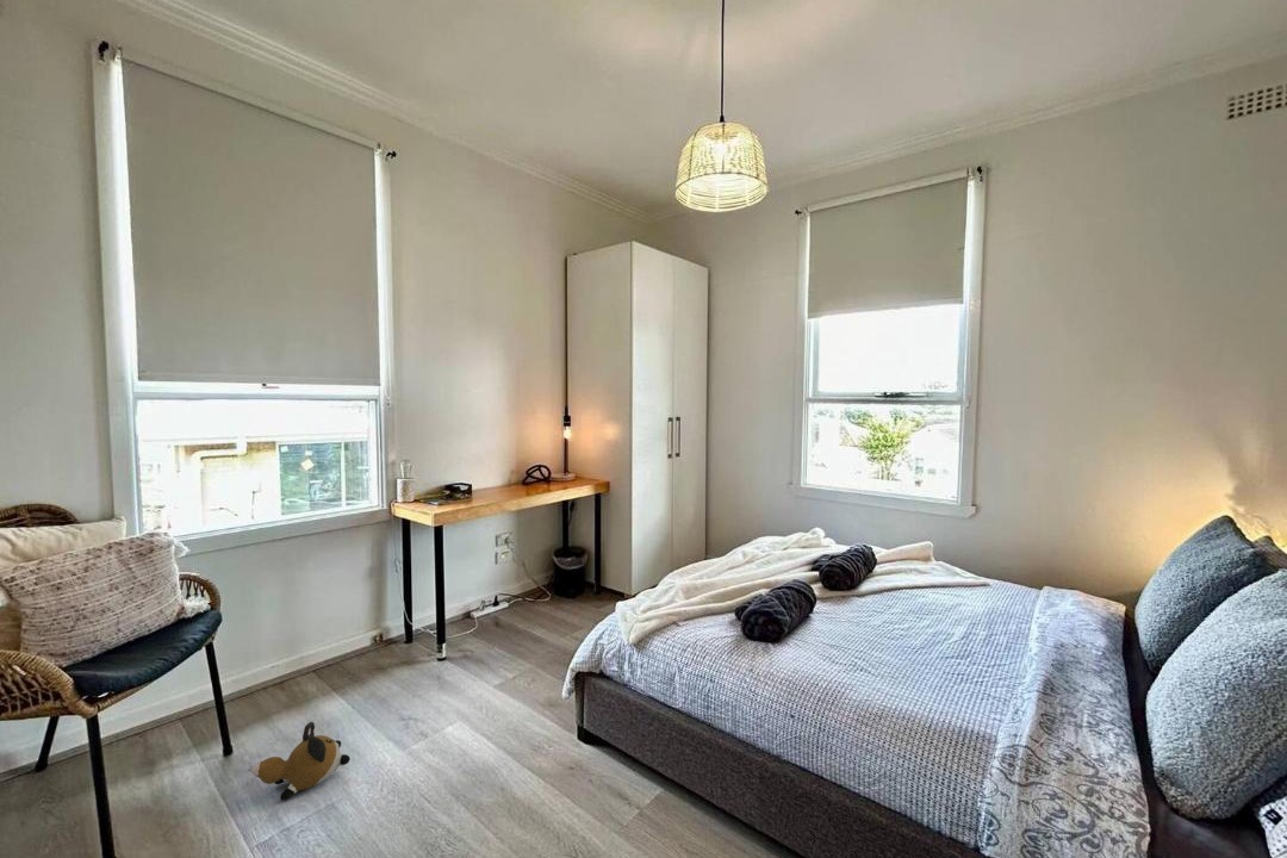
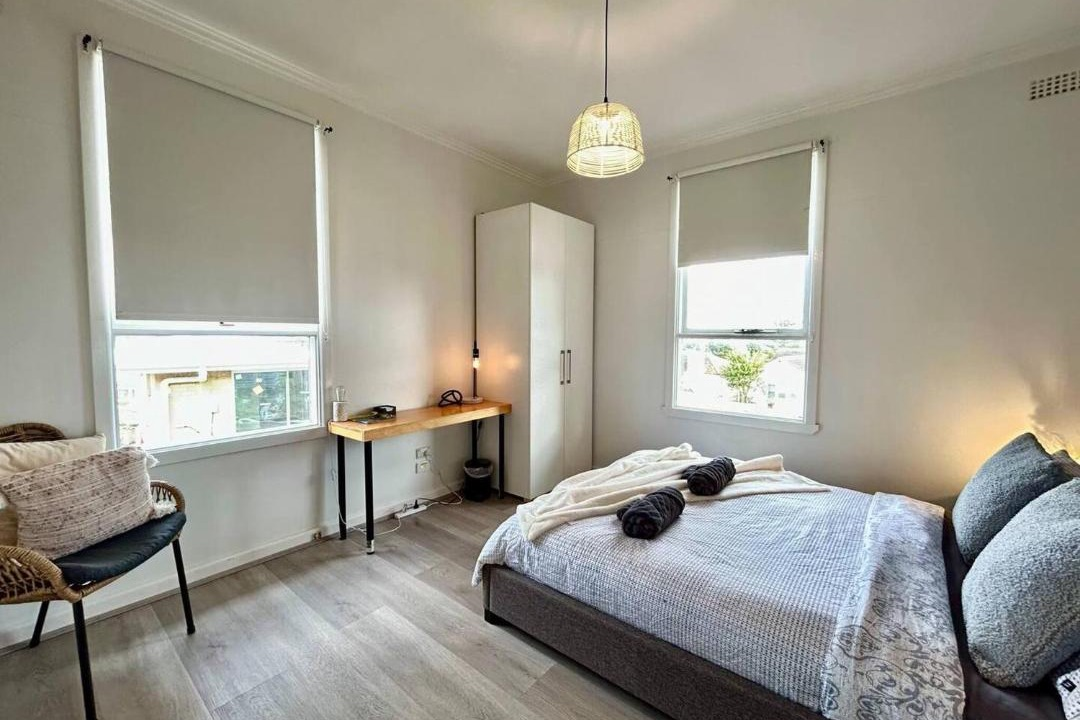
- plush toy (300, 758)
